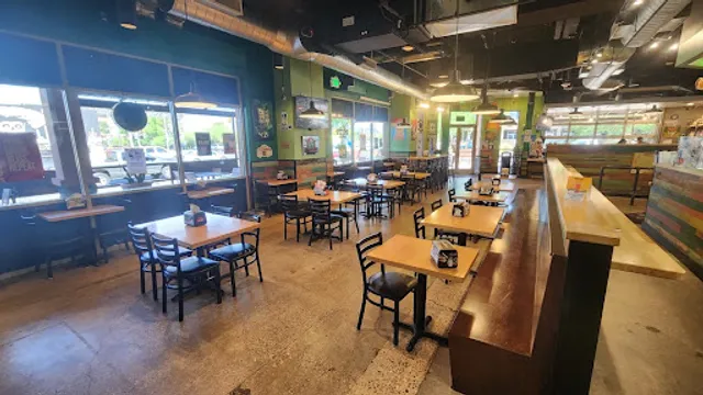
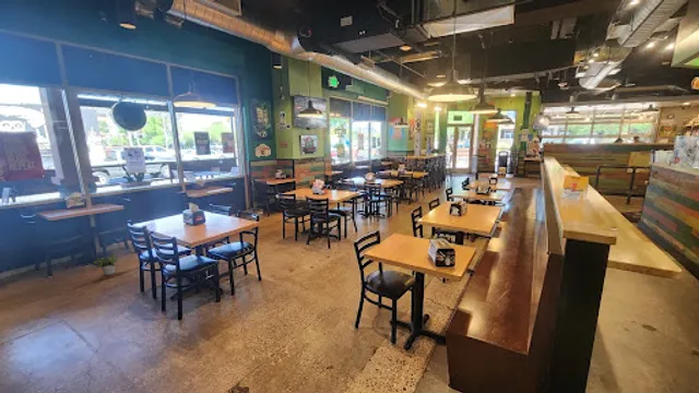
+ potted plant (107, 265)
